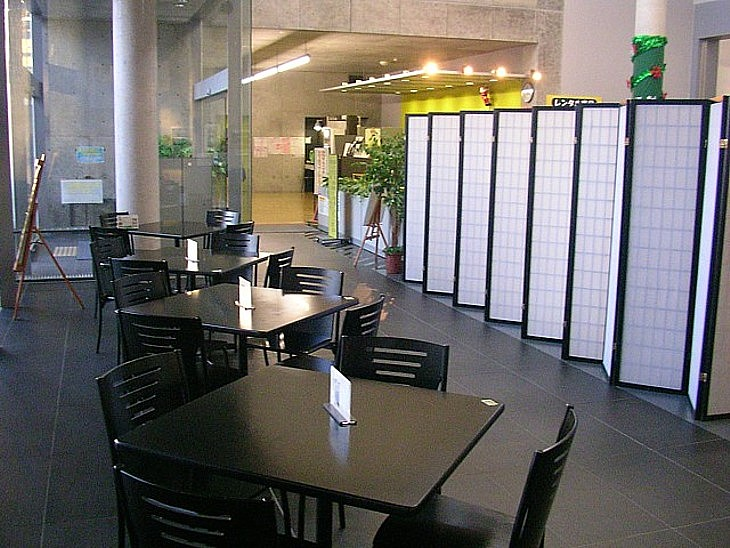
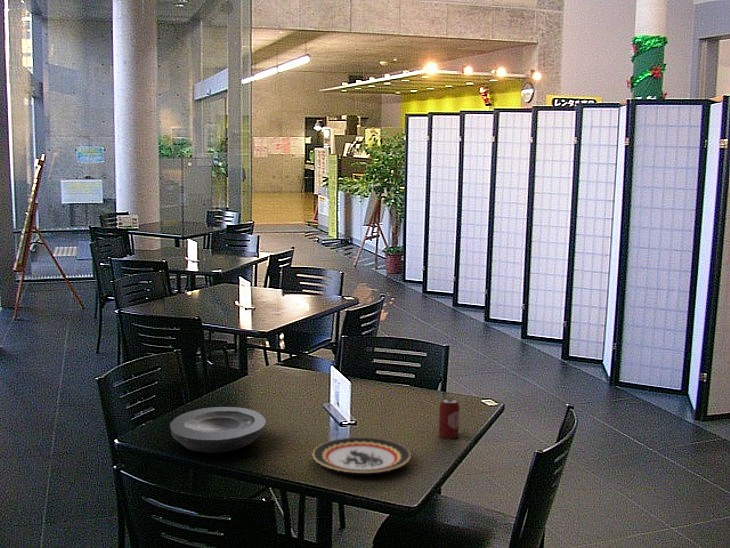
+ plate (218, 431)
+ plate (361, 457)
+ beverage can (449, 417)
